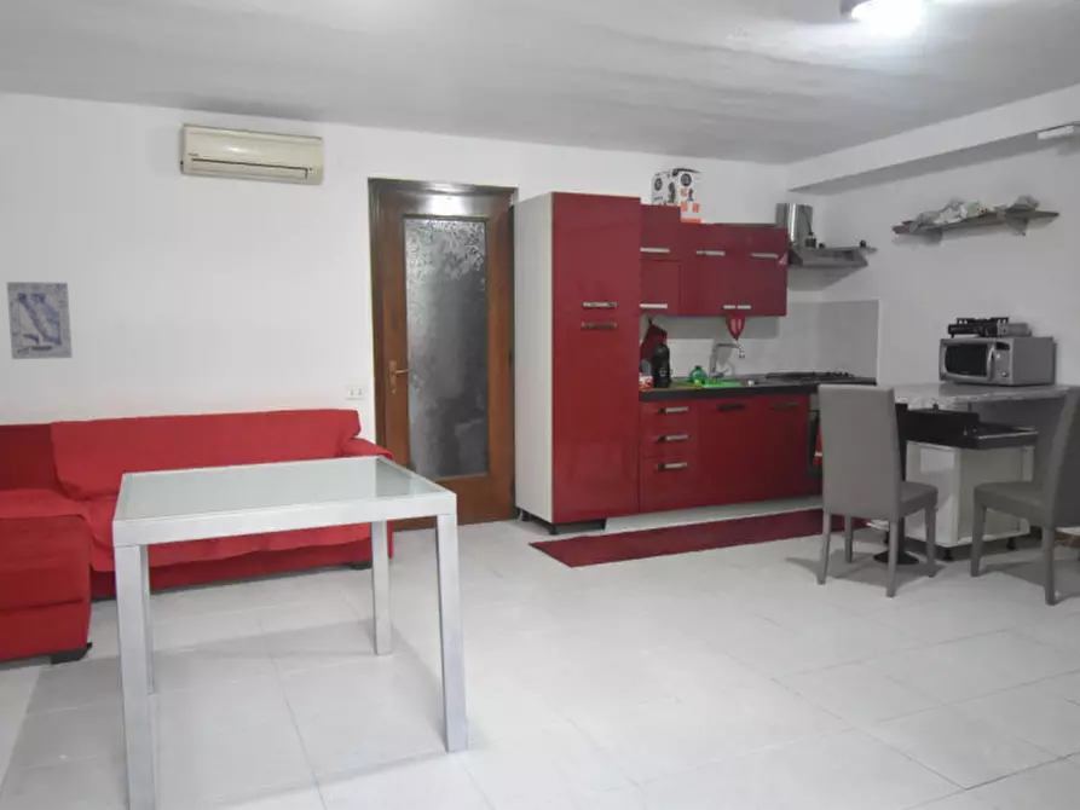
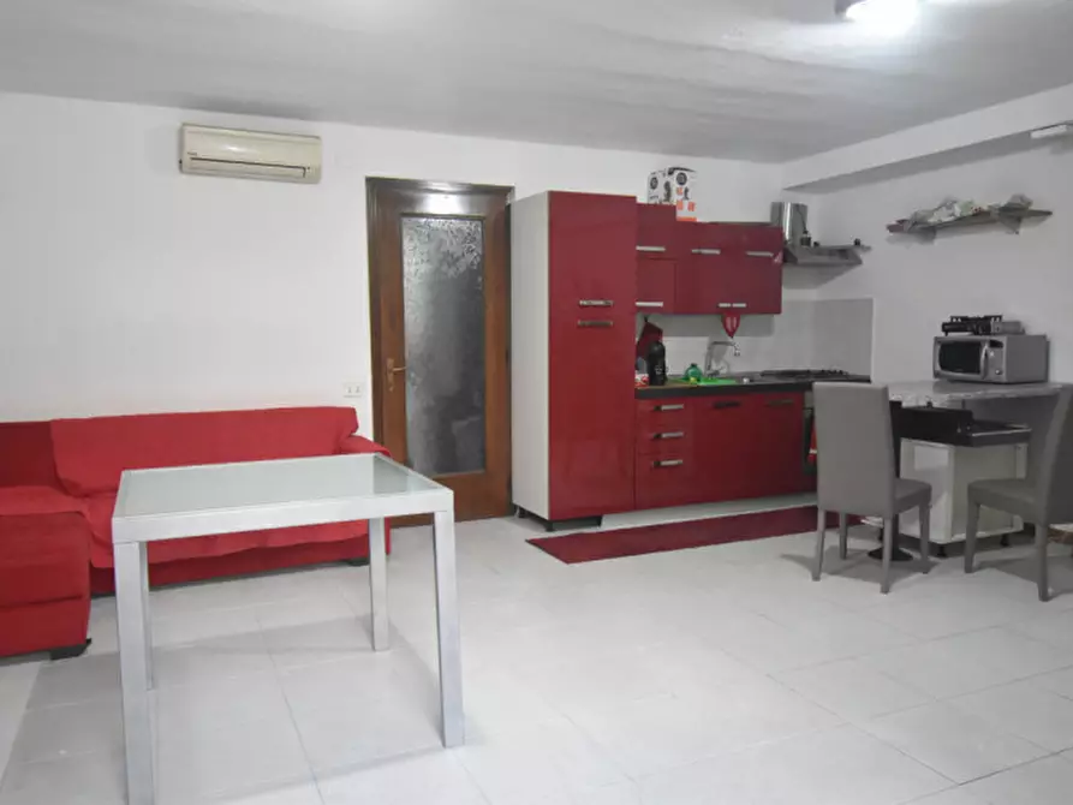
- wall art (40, 320)
